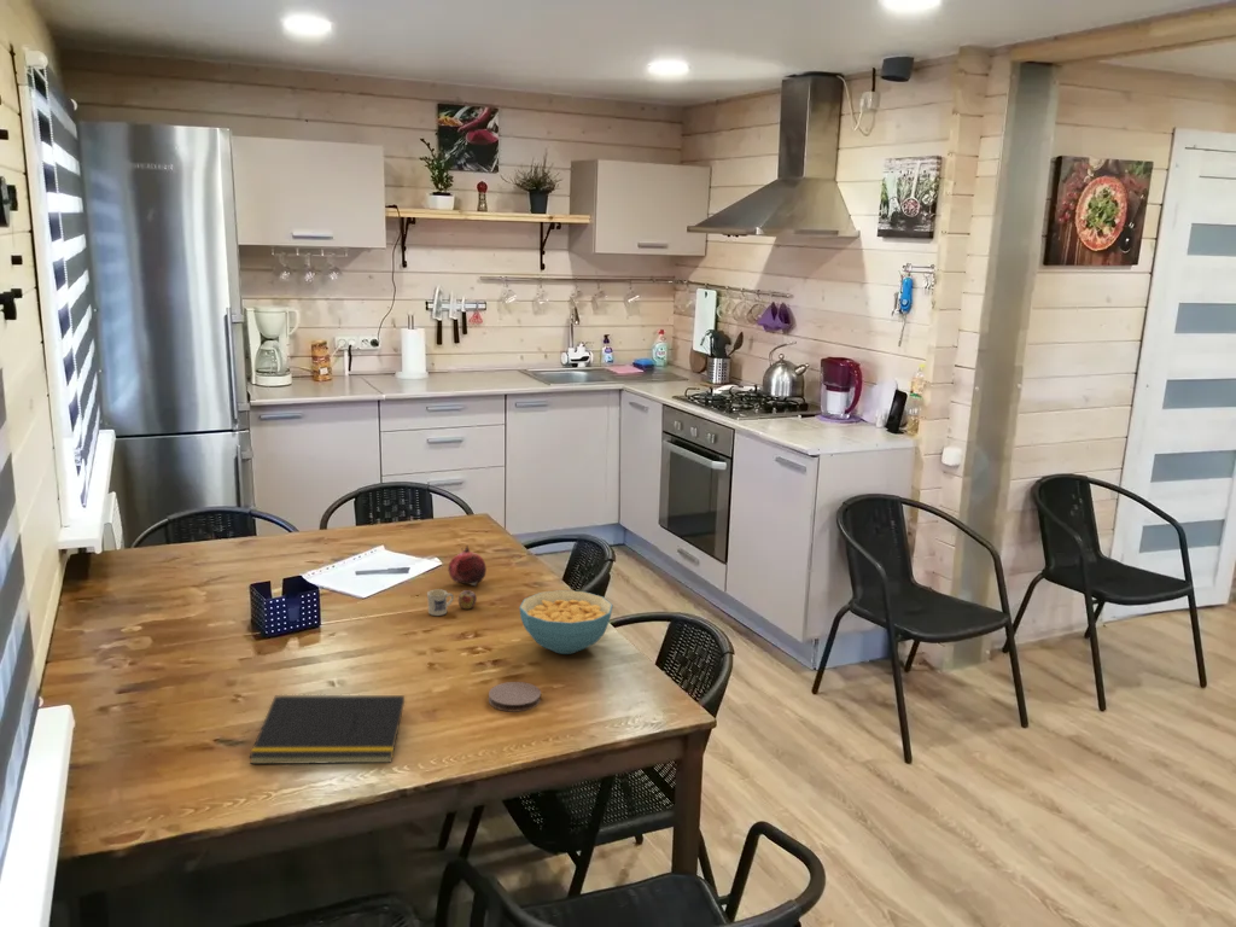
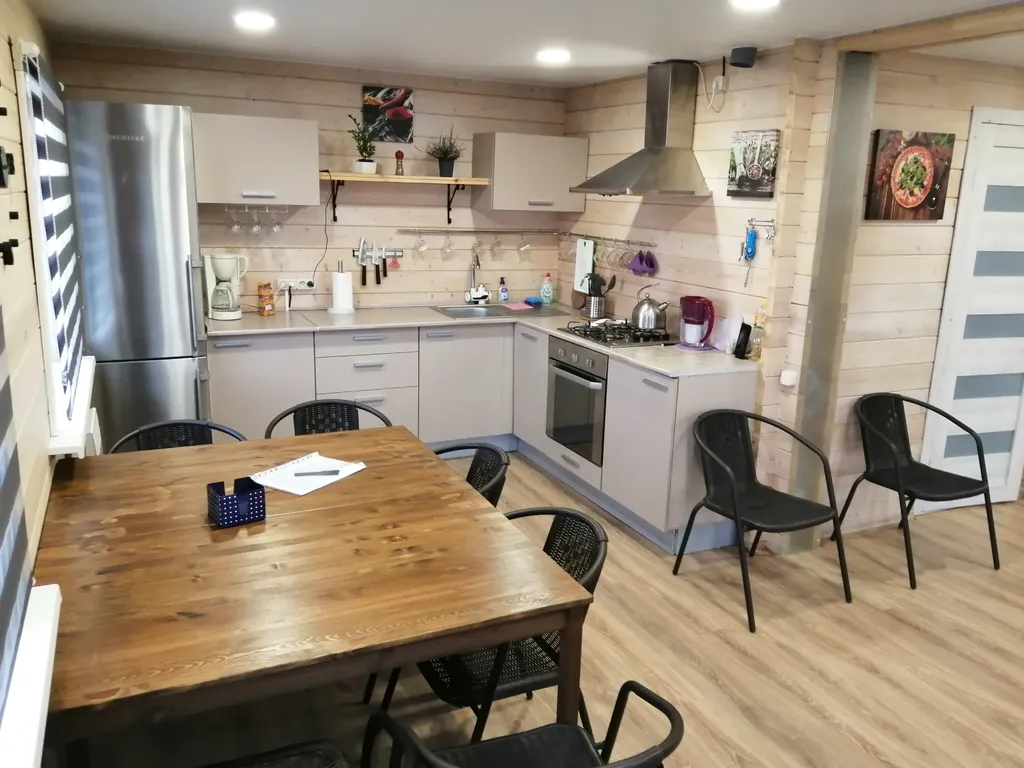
- fruit (467, 564)
- notepad (331, 728)
- cereal bowl (565, 626)
- mug (451, 600)
- coaster (514, 695)
